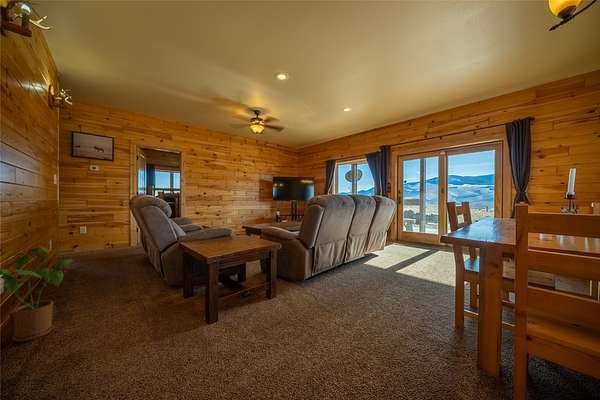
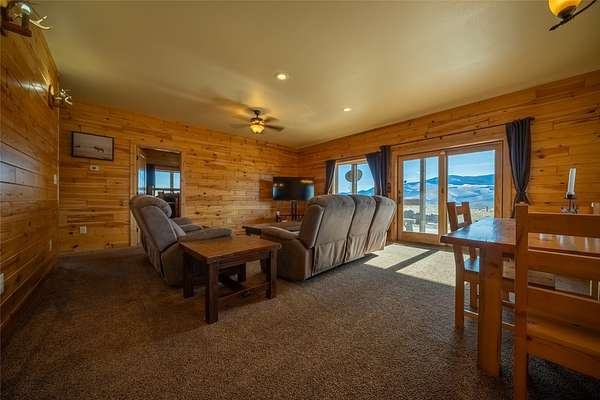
- house plant (39, 290)
